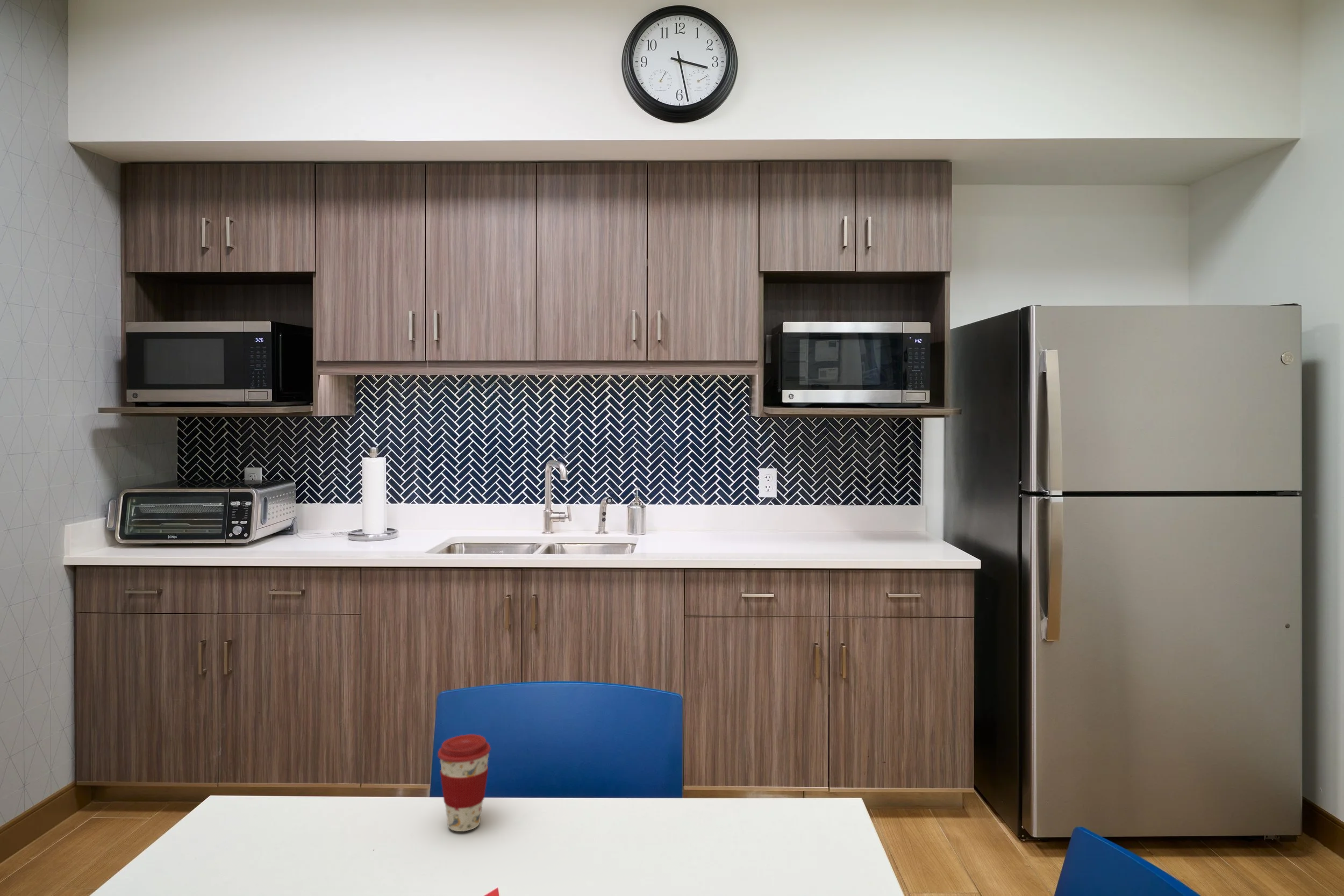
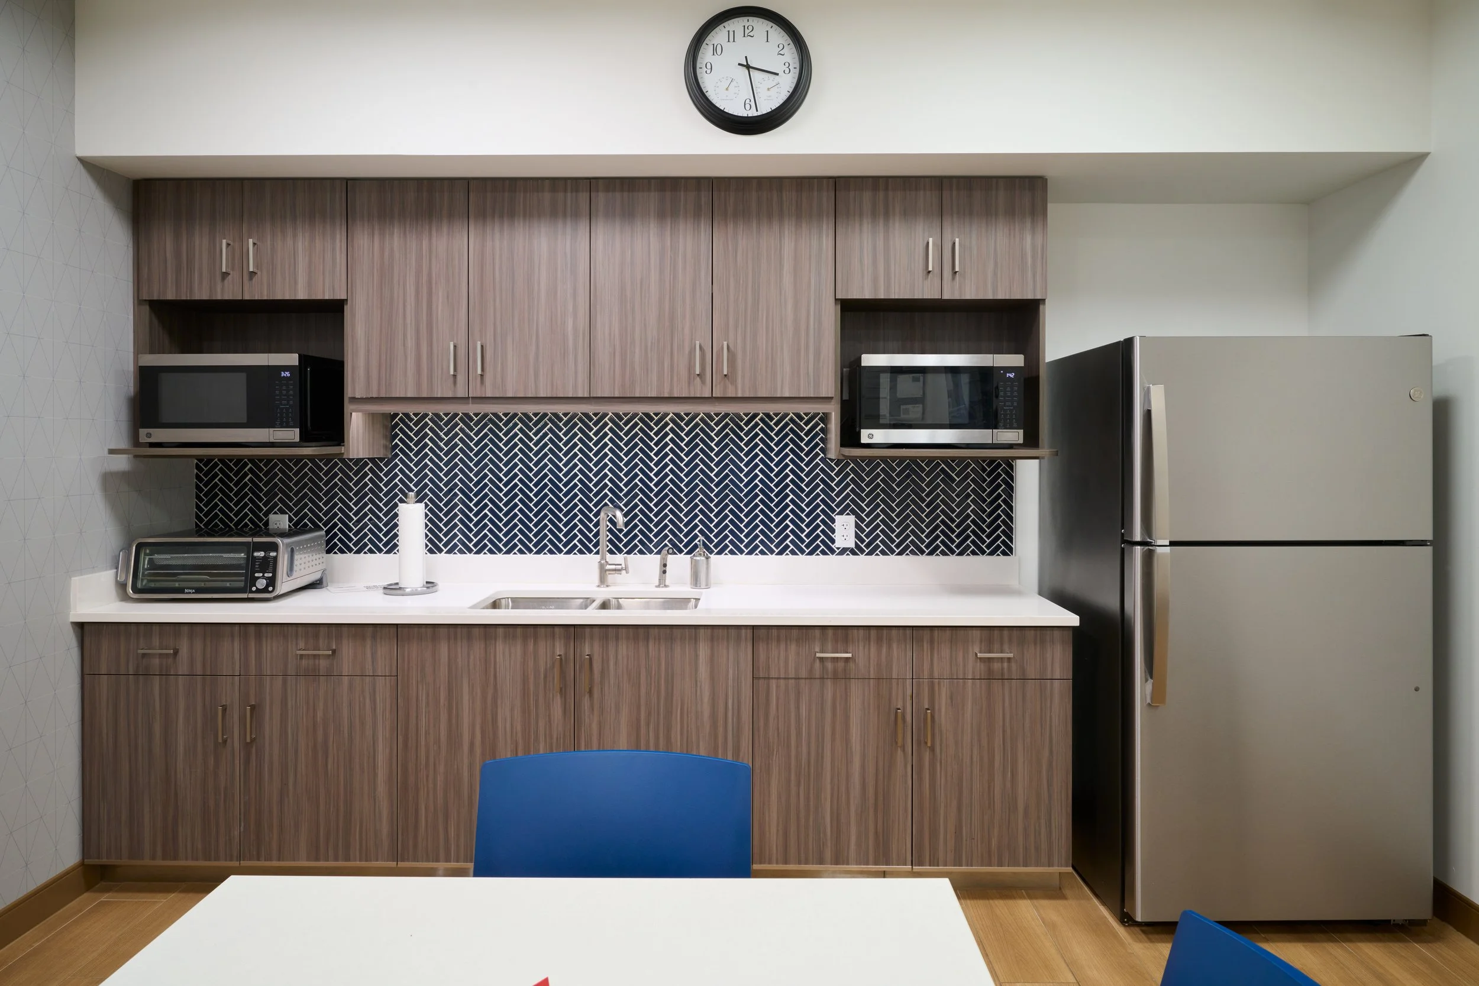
- coffee cup (464, 783)
